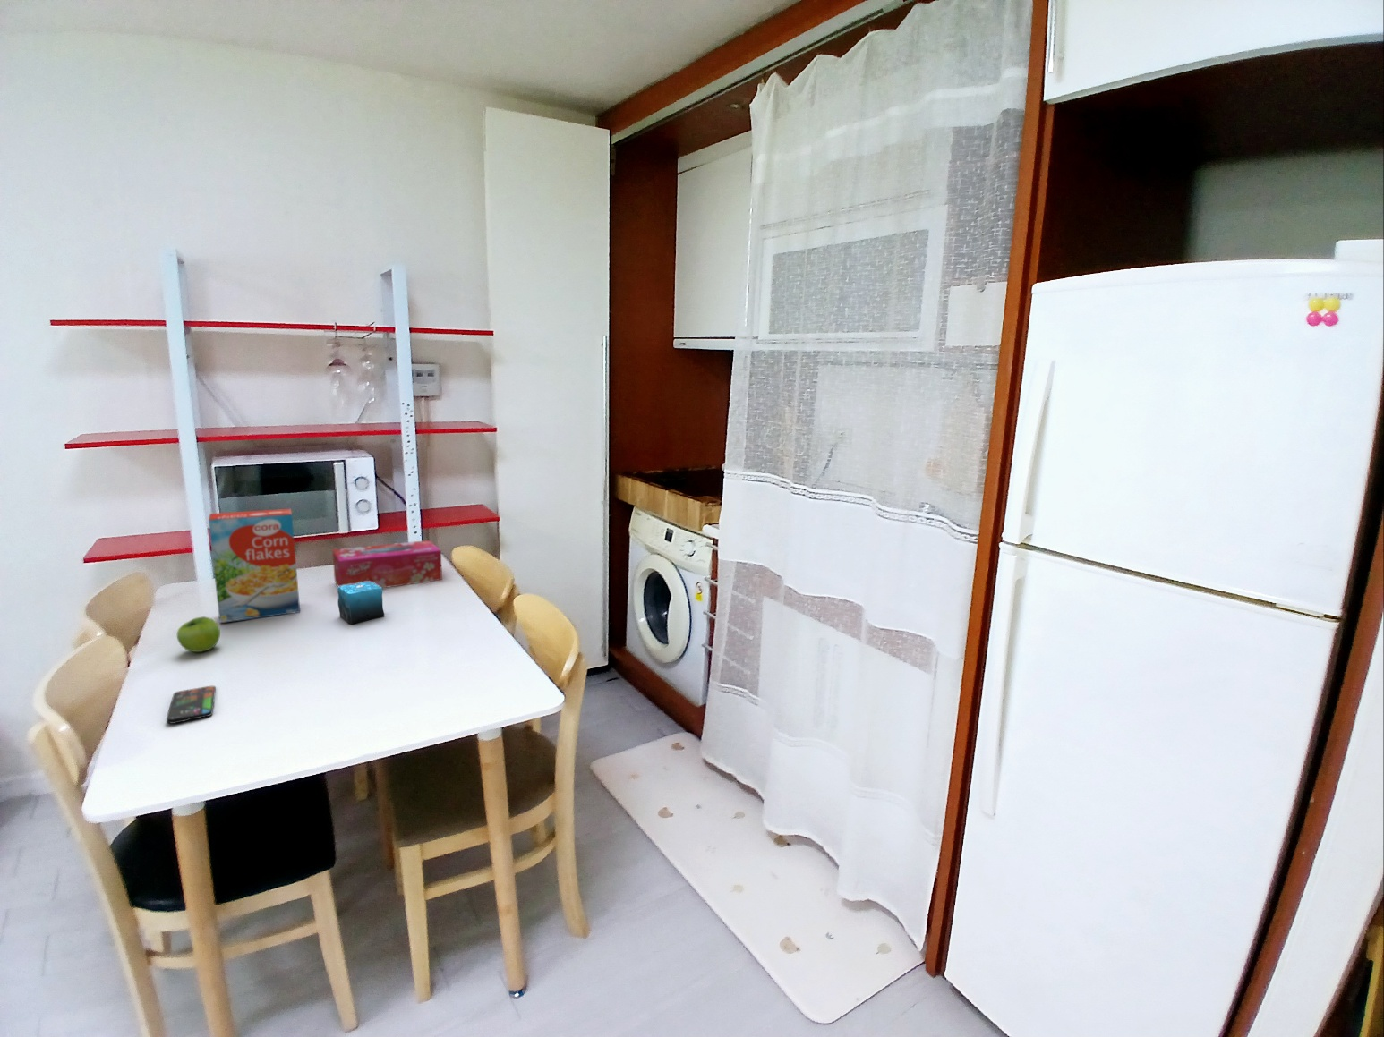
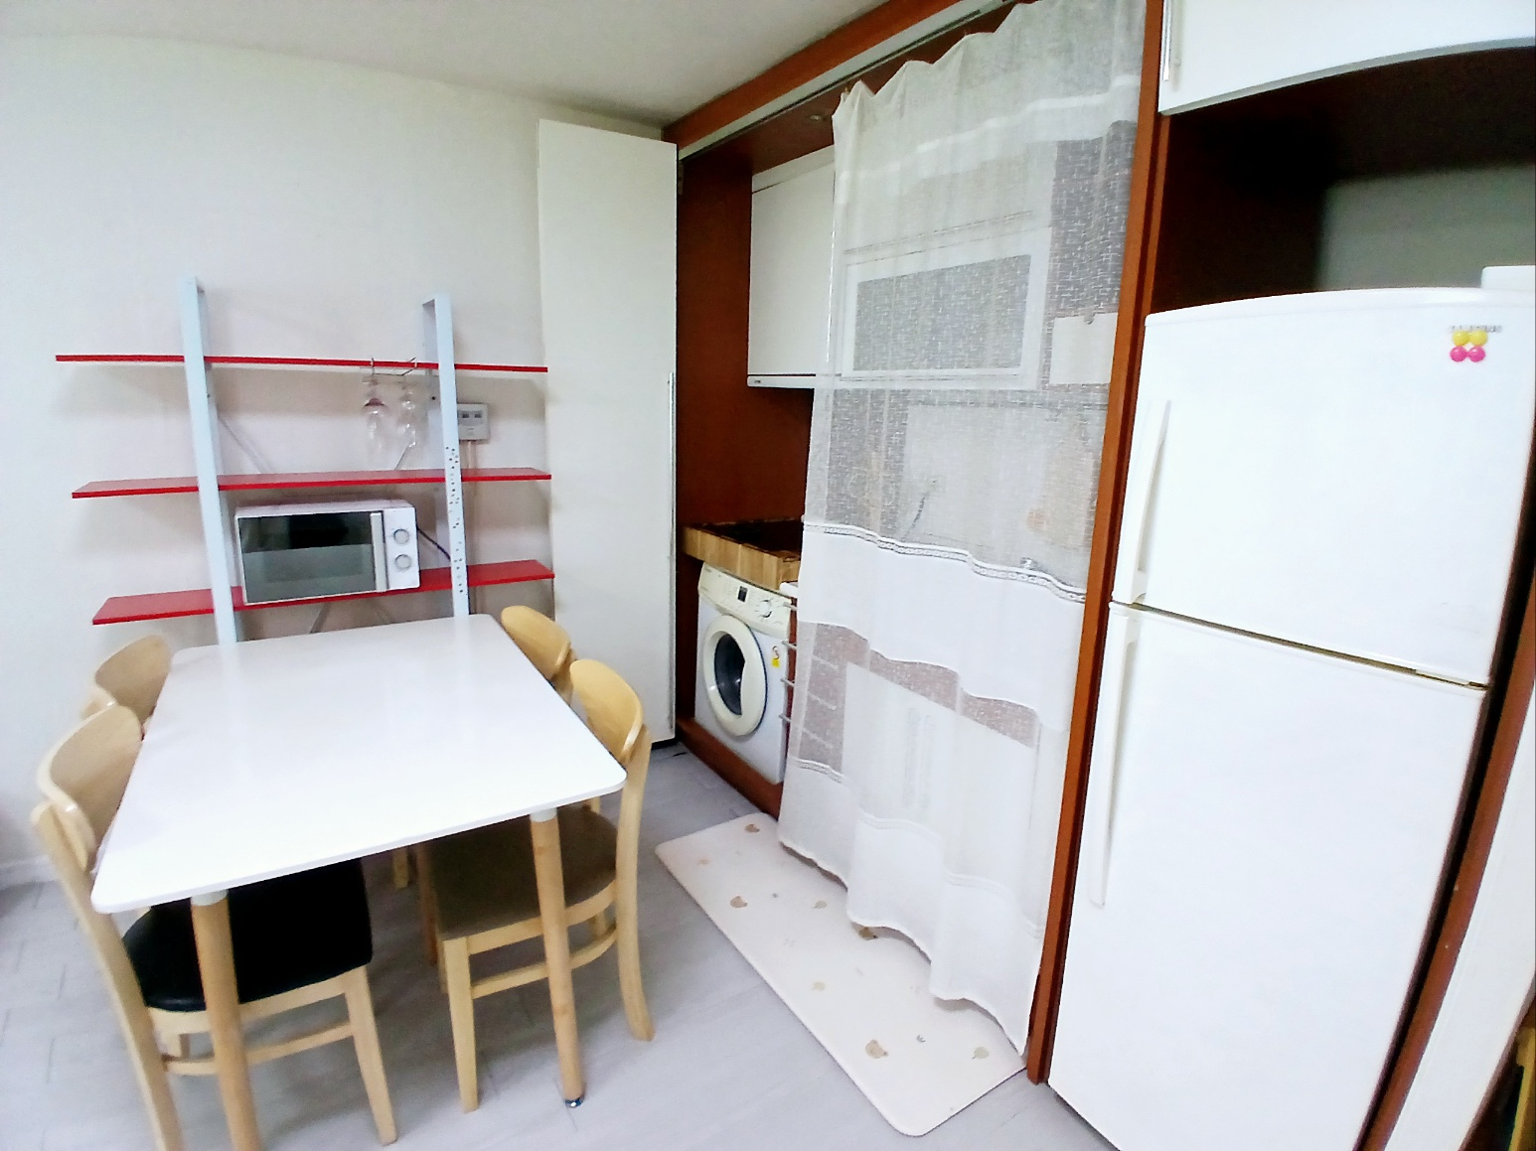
- fruit (198, 634)
- tissue box (388, 564)
- candle (359, 595)
- cereal box (256, 563)
- smartphone (192, 704)
